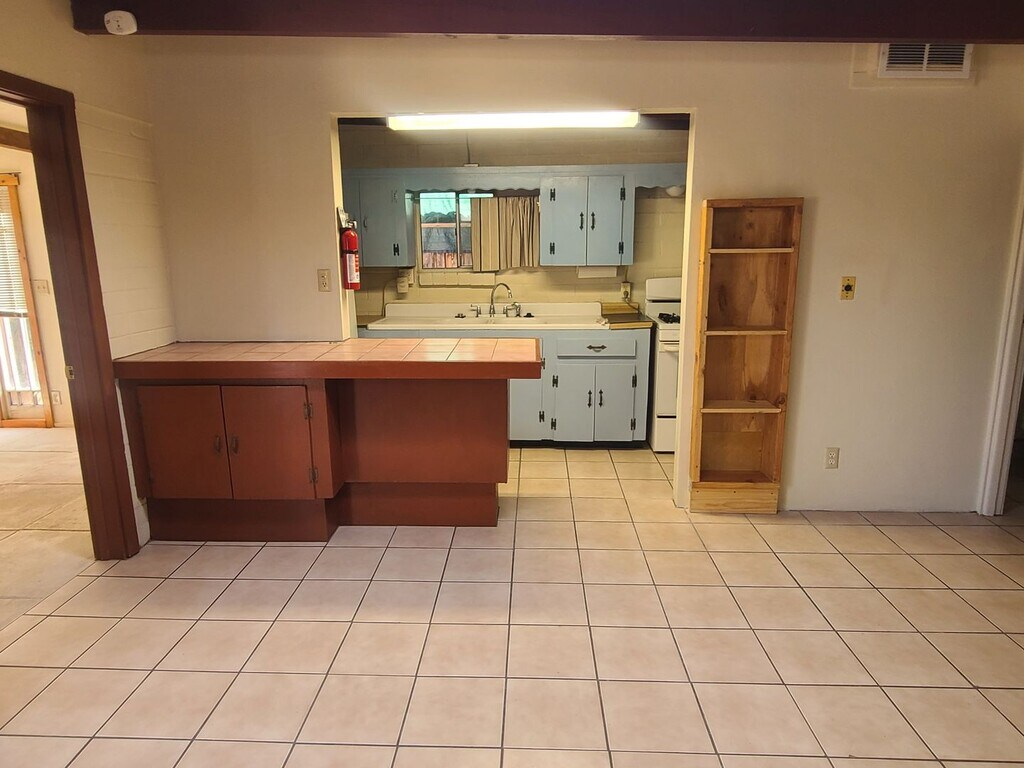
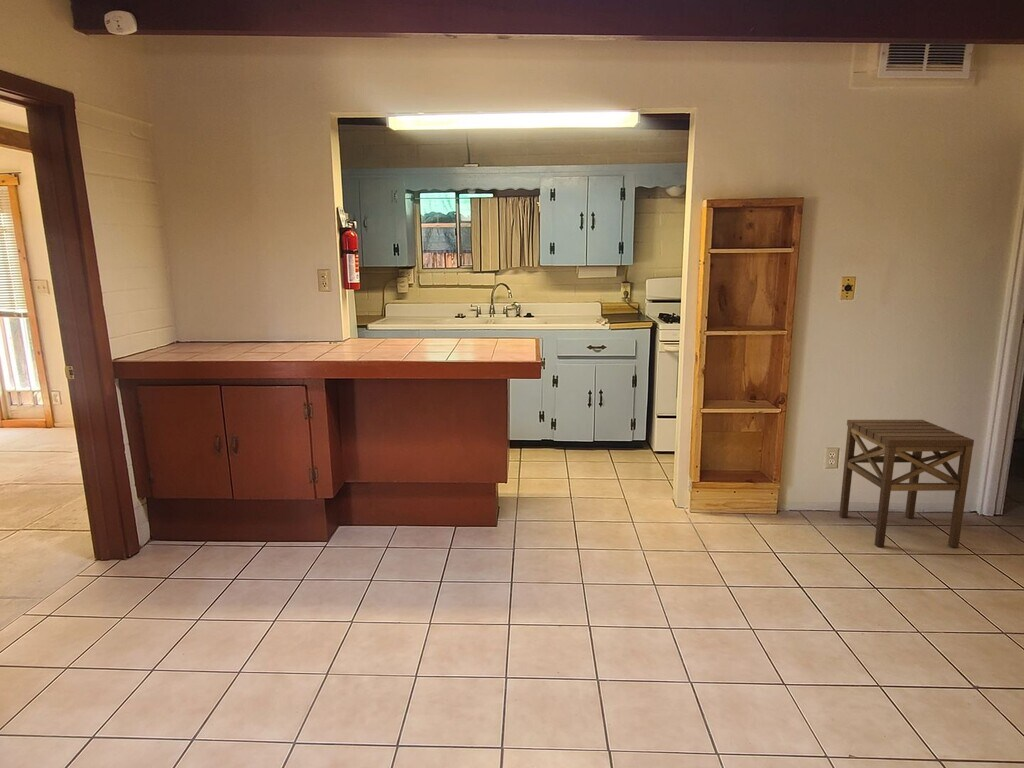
+ side table (900, 480)
